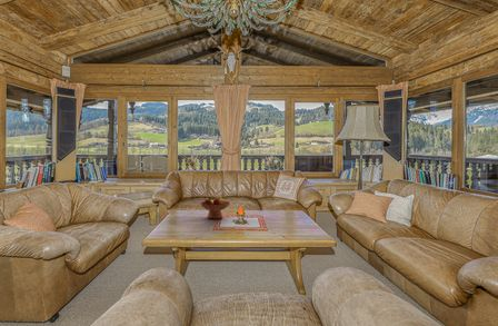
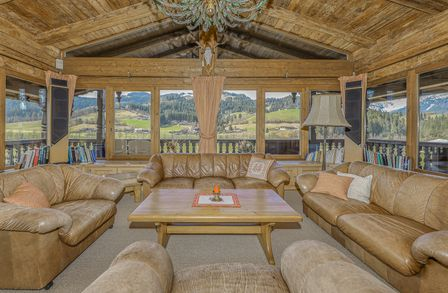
- fruit bowl (215, 207)
